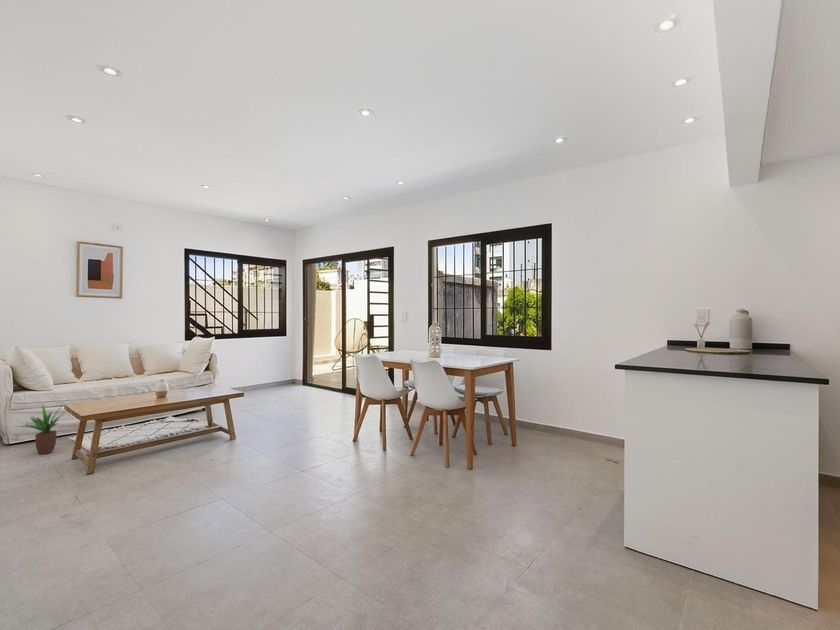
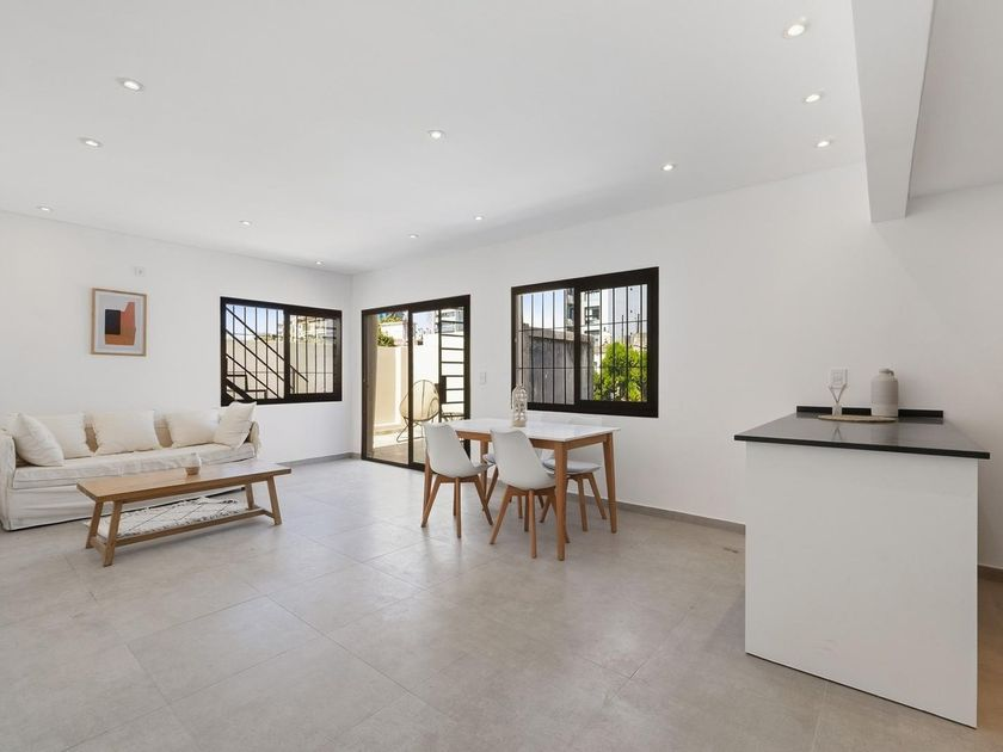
- potted plant (44, 429)
